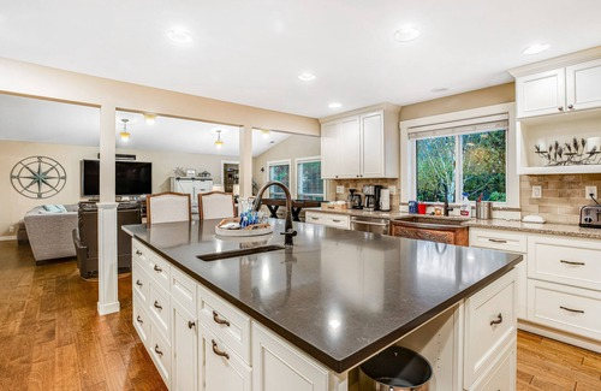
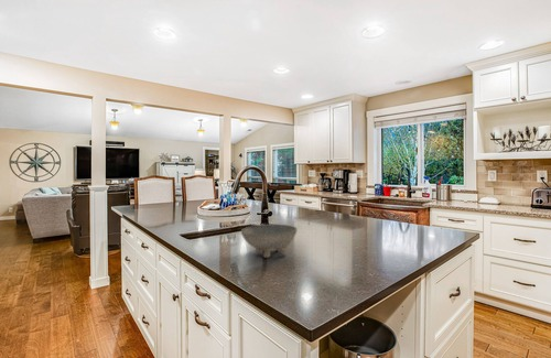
+ bowl (269, 240)
